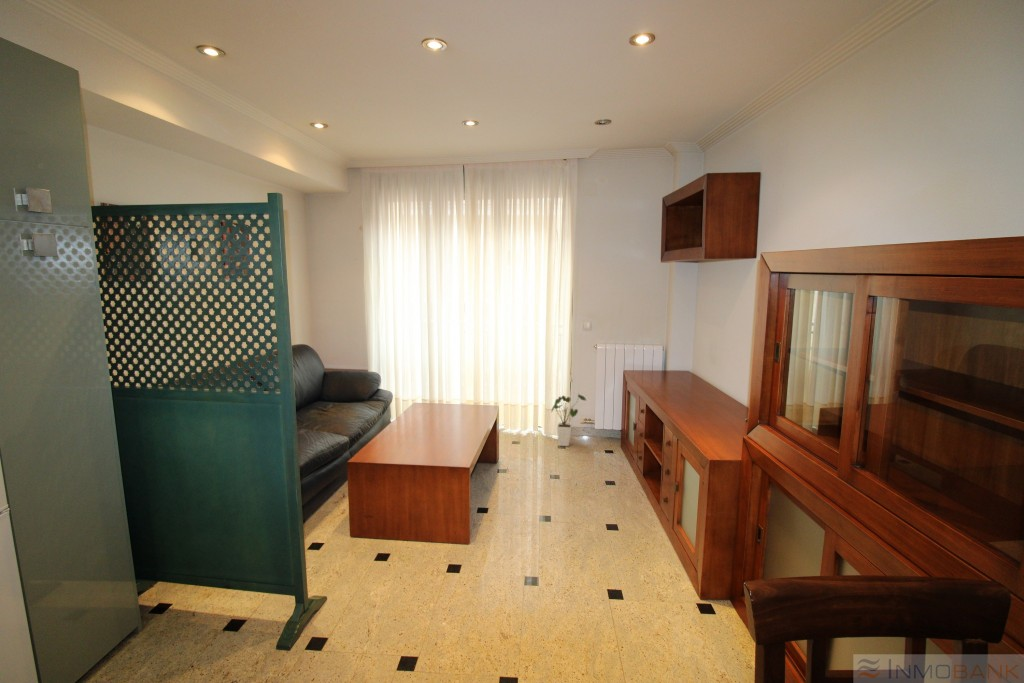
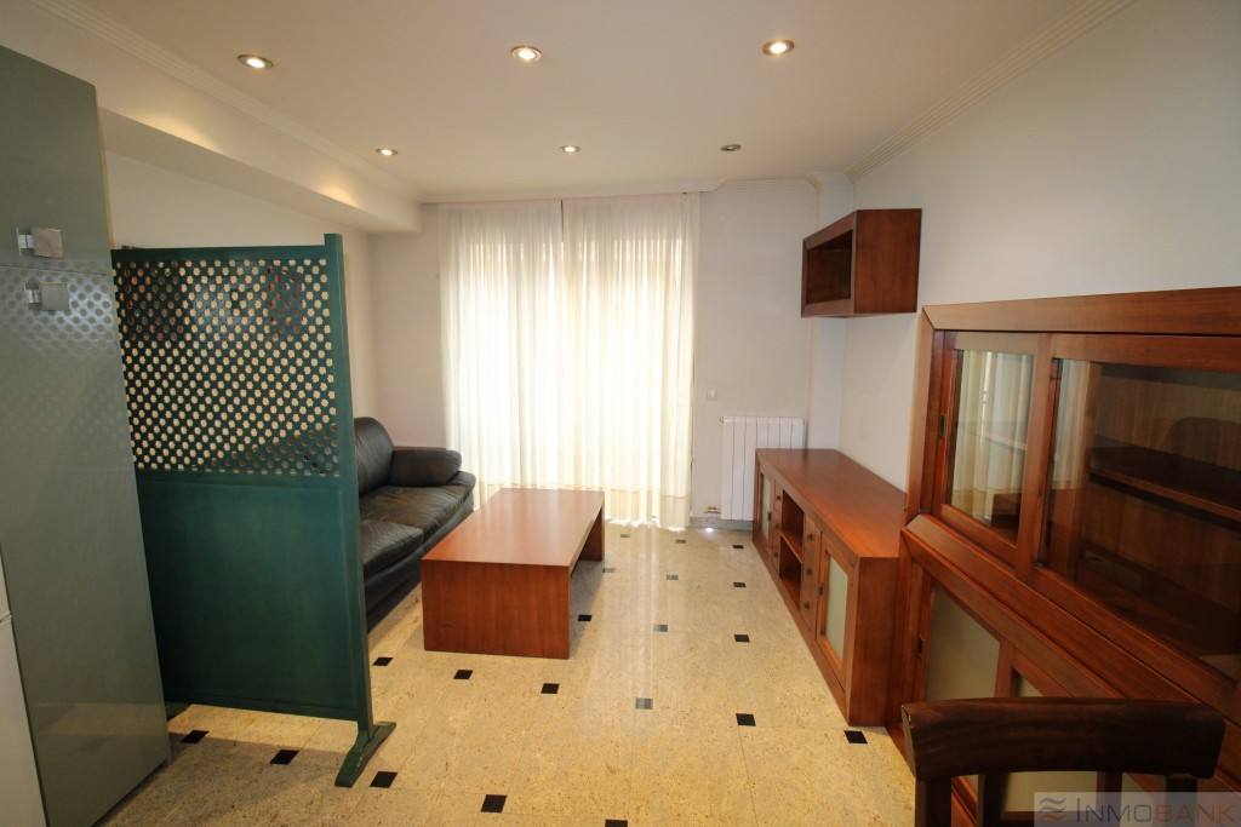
- house plant (566, 420)
